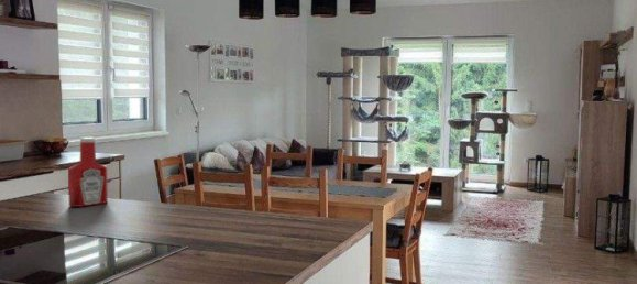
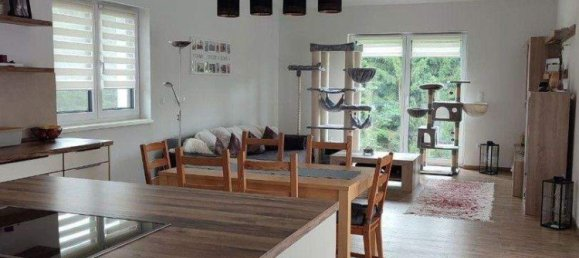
- soap bottle (88, 171)
